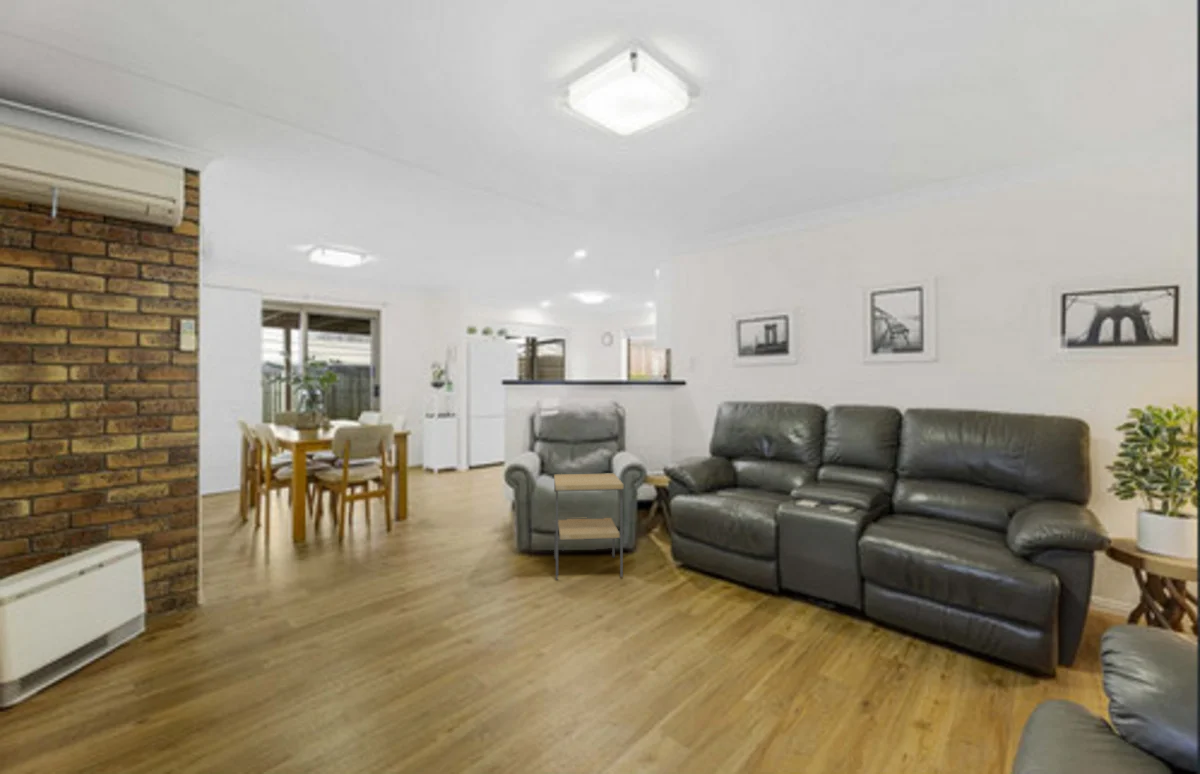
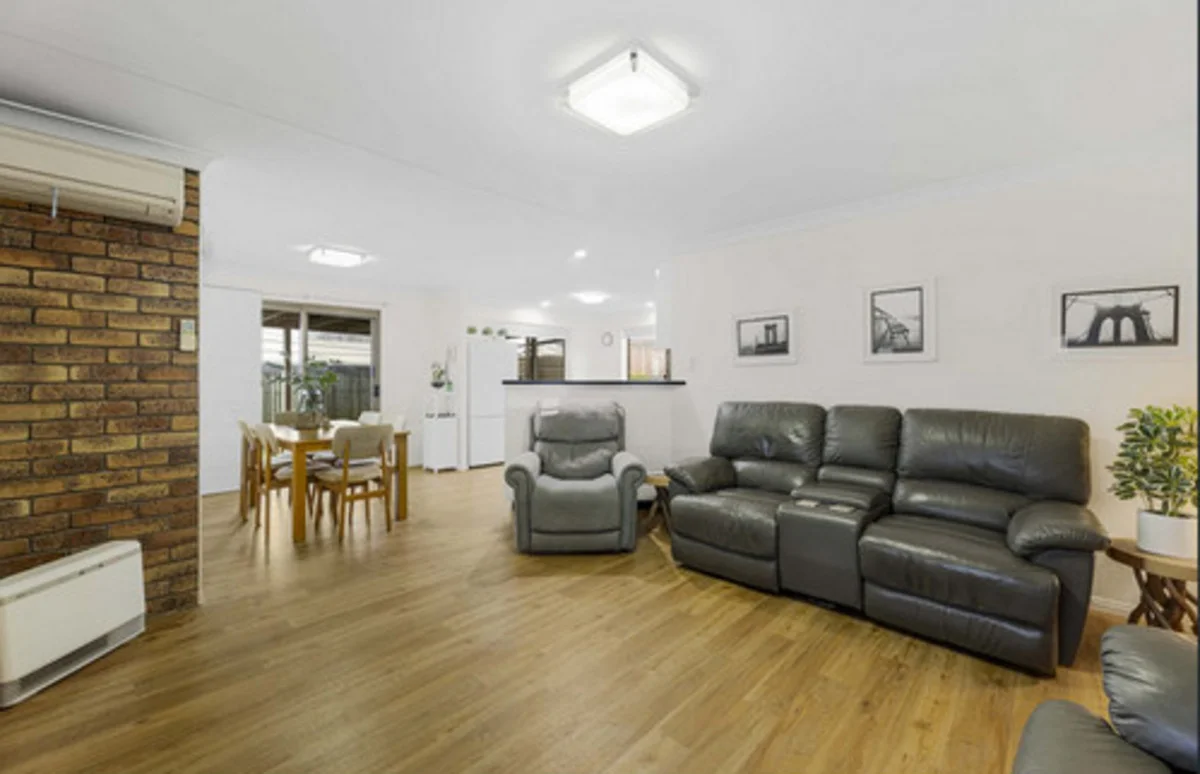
- side table (587, 523)
